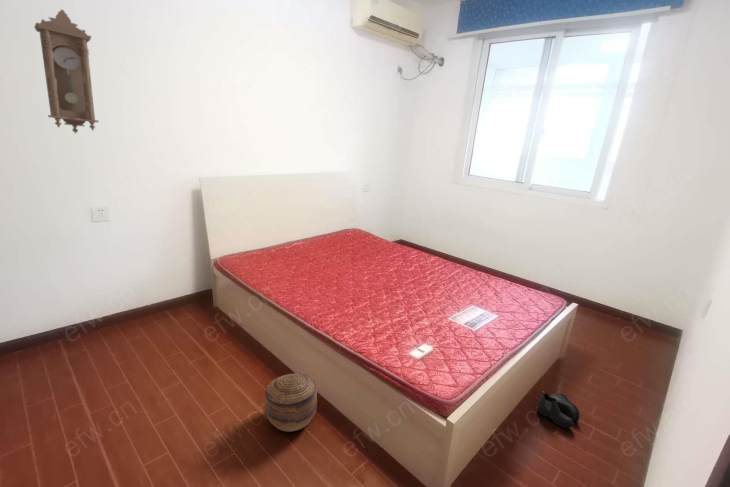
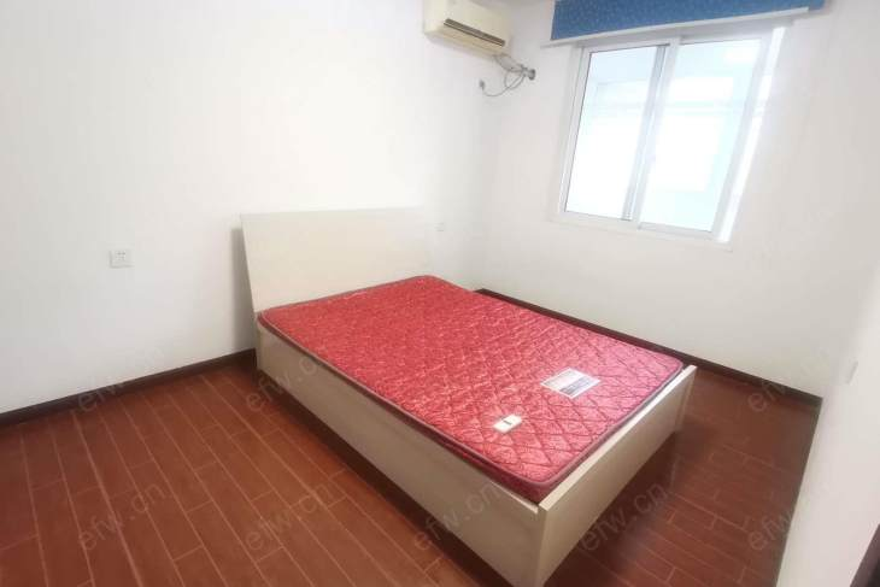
- boots (560, 402)
- pendulum clock (68, 75)
- basket (291, 399)
